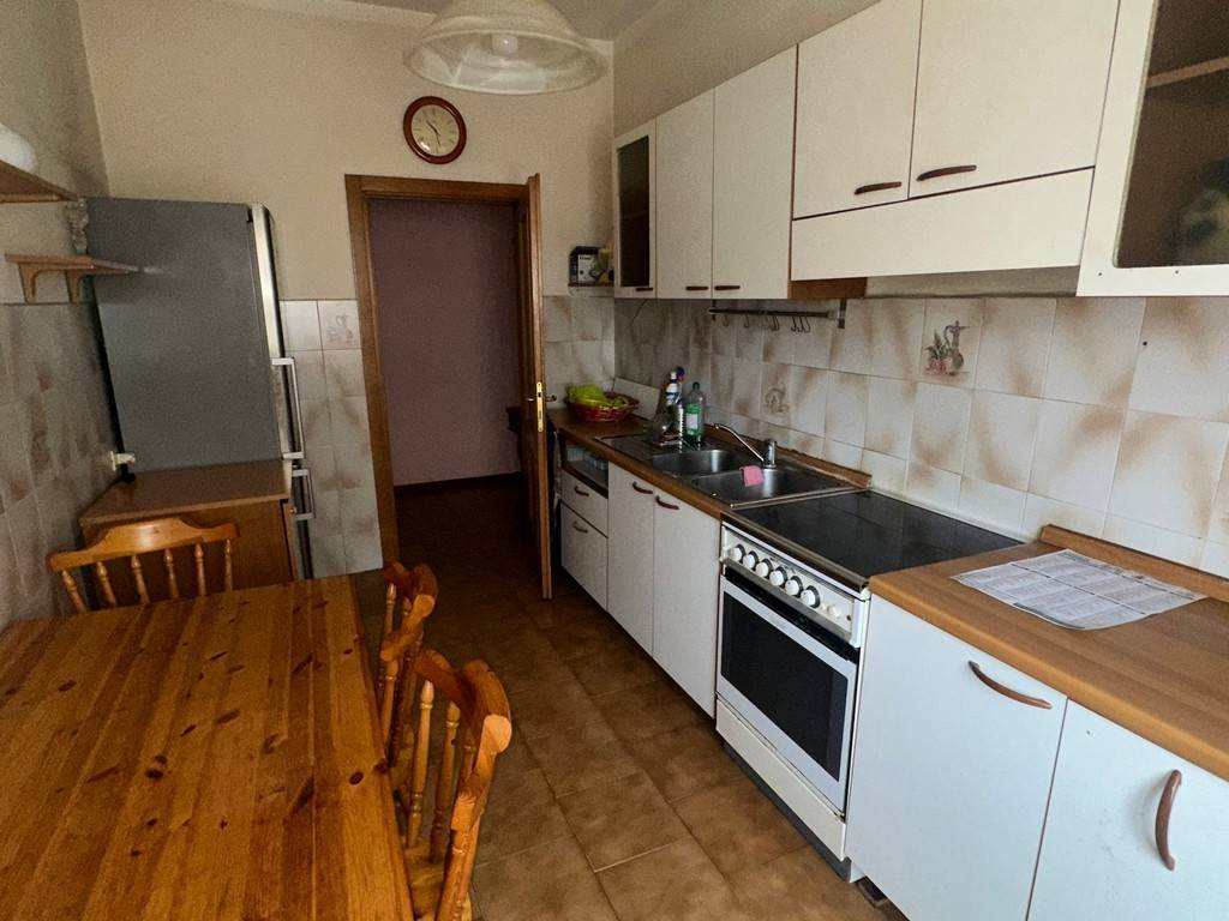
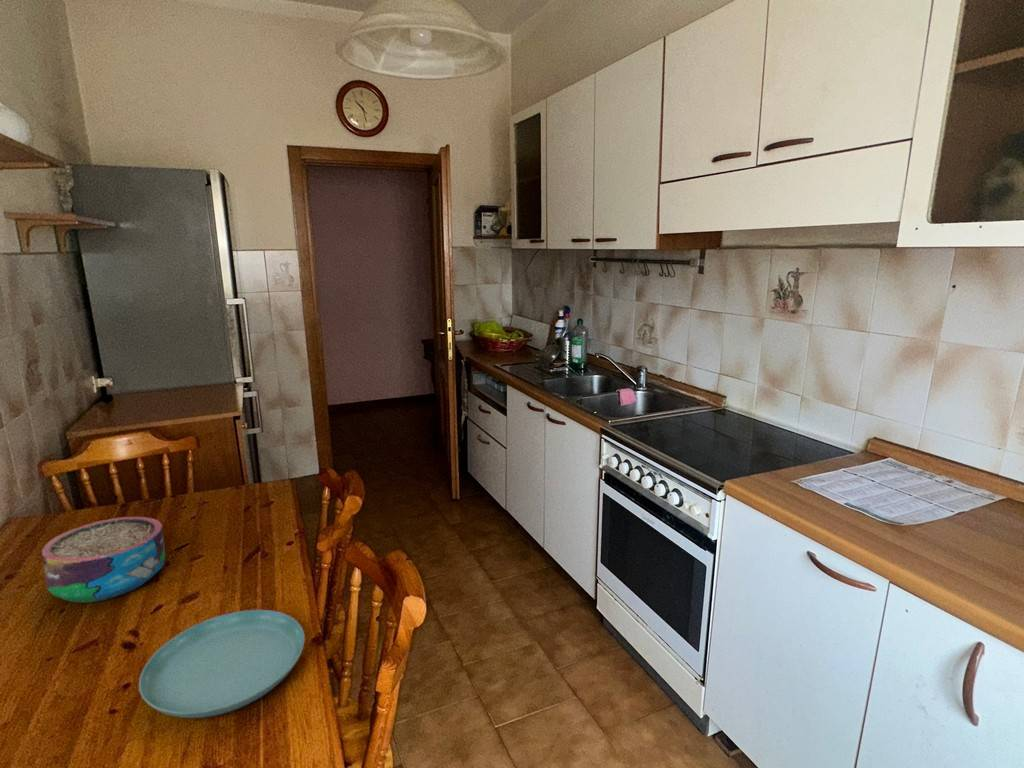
+ saucer (227, 662)
+ bowl (107, 557)
